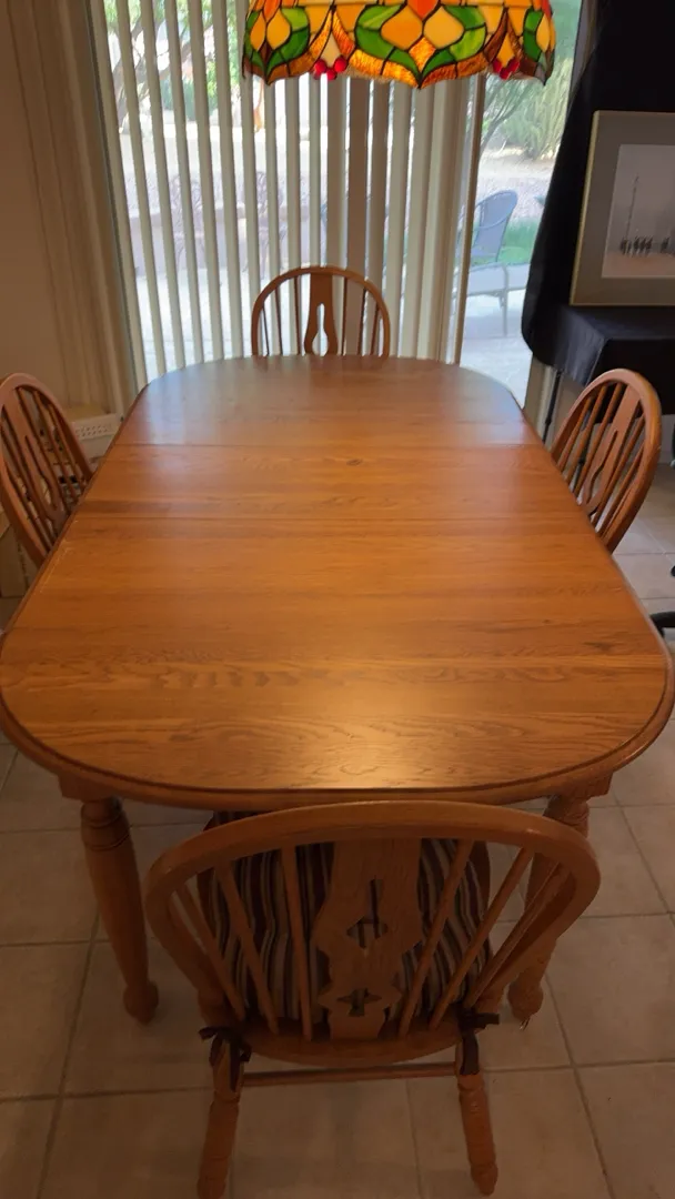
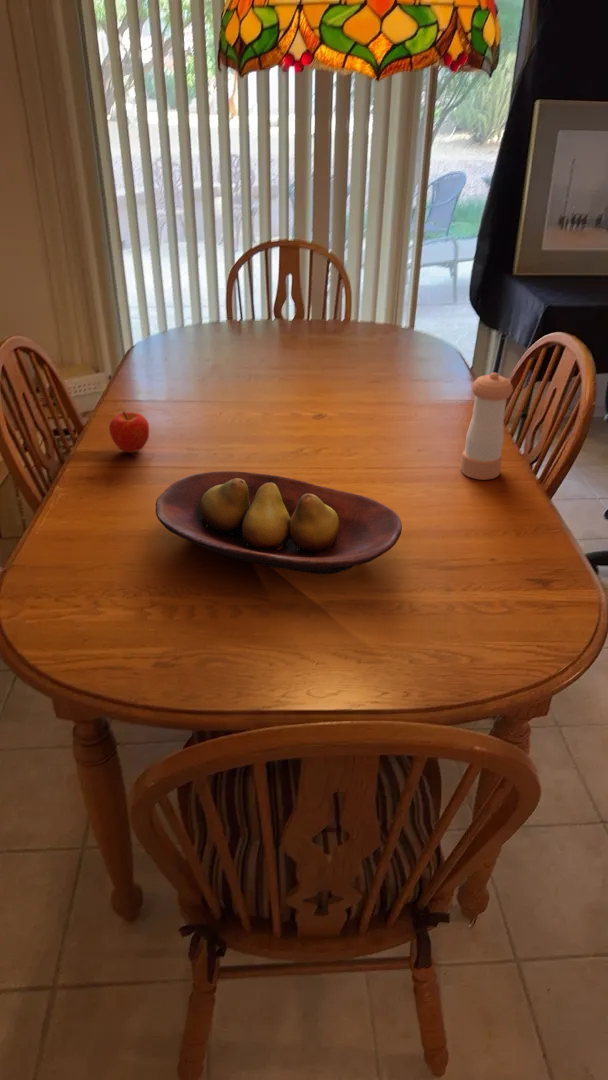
+ fruit (129, 431)
+ pepper shaker (486, 424)
+ fruit bowl (275, 515)
